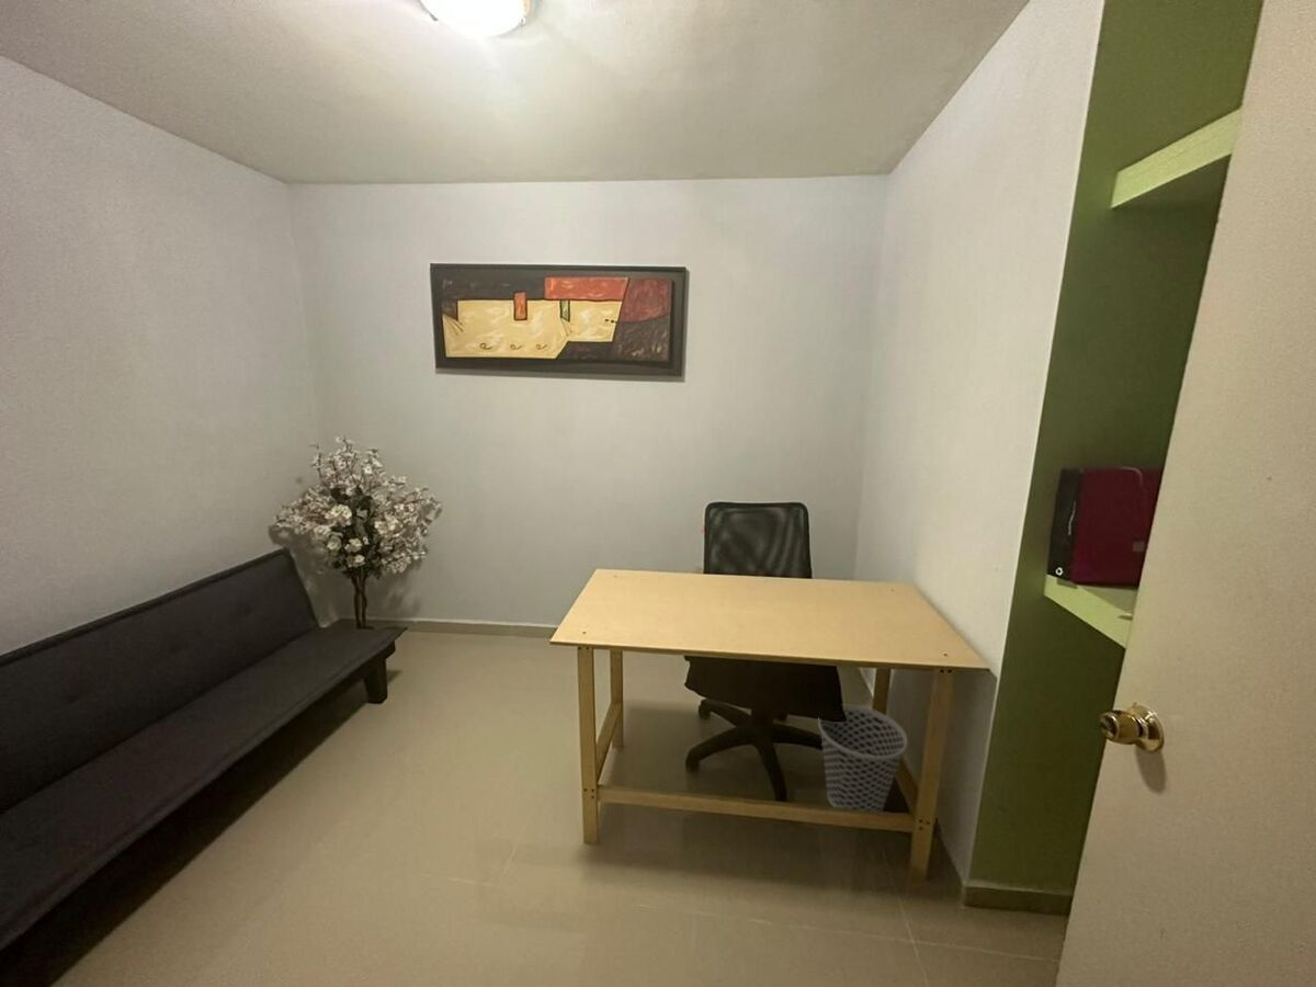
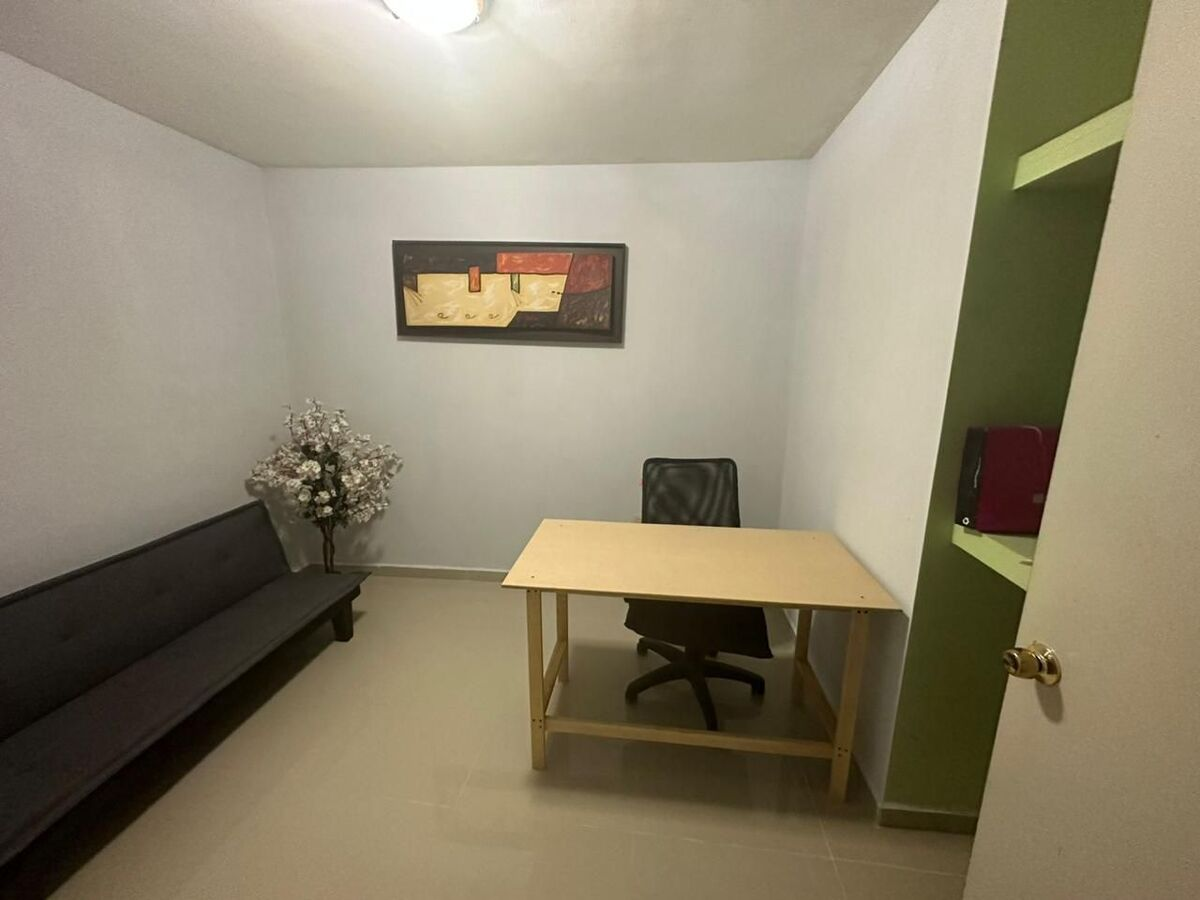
- wastebasket (858, 764)
